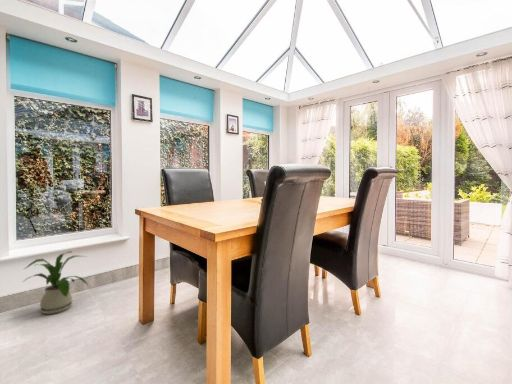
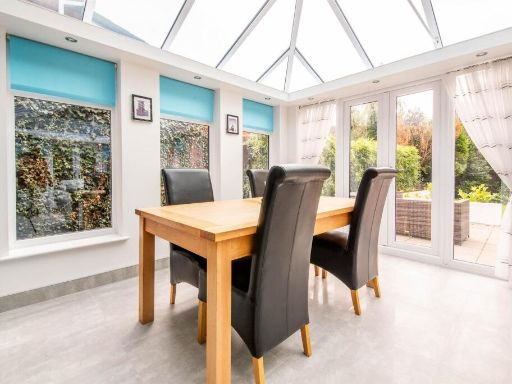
- house plant (56, 277)
